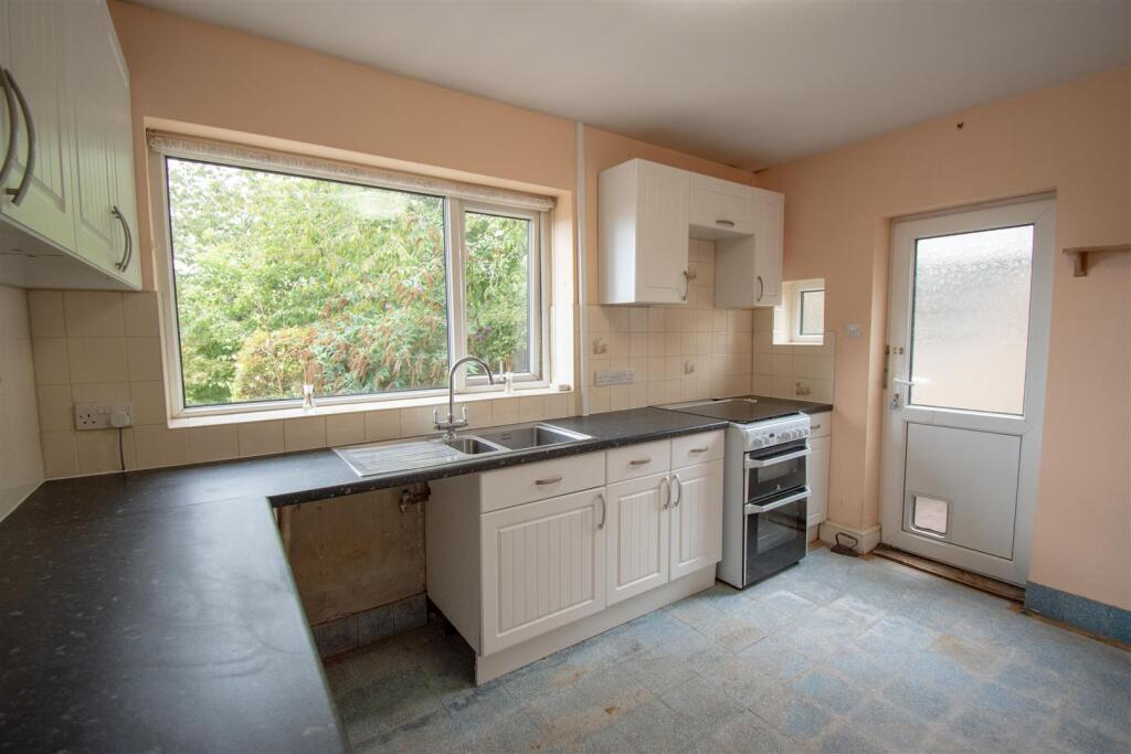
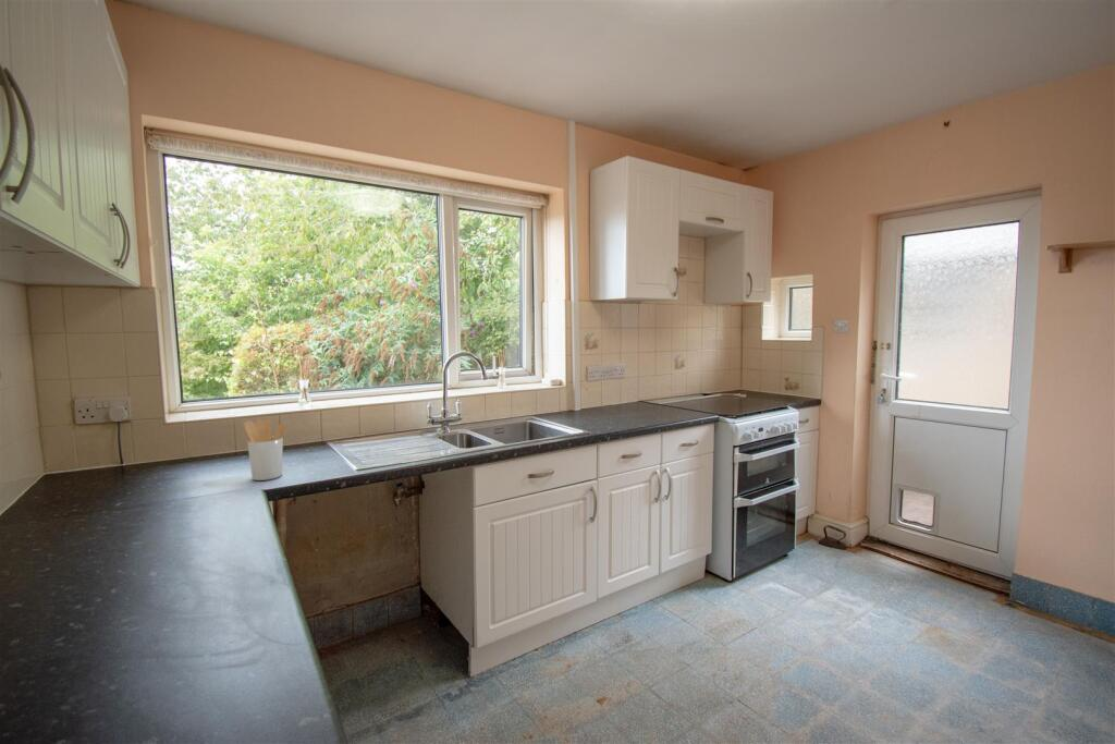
+ utensil holder (264, 447)
